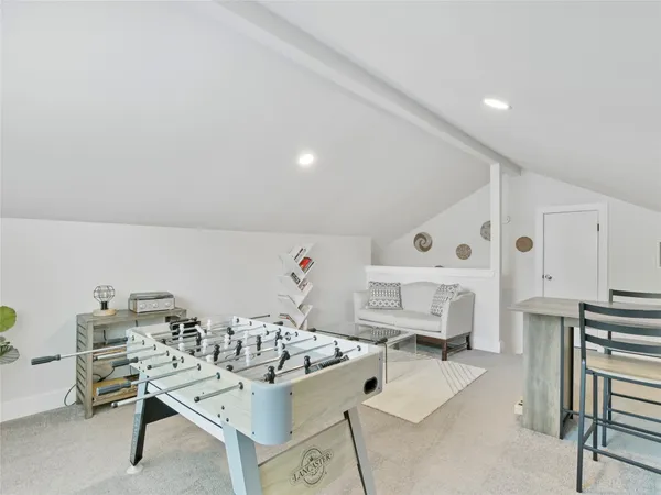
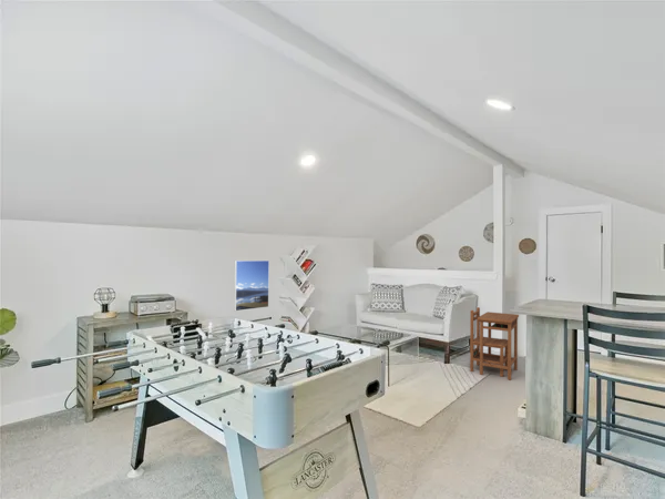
+ side table (498, 340)
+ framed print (252, 284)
